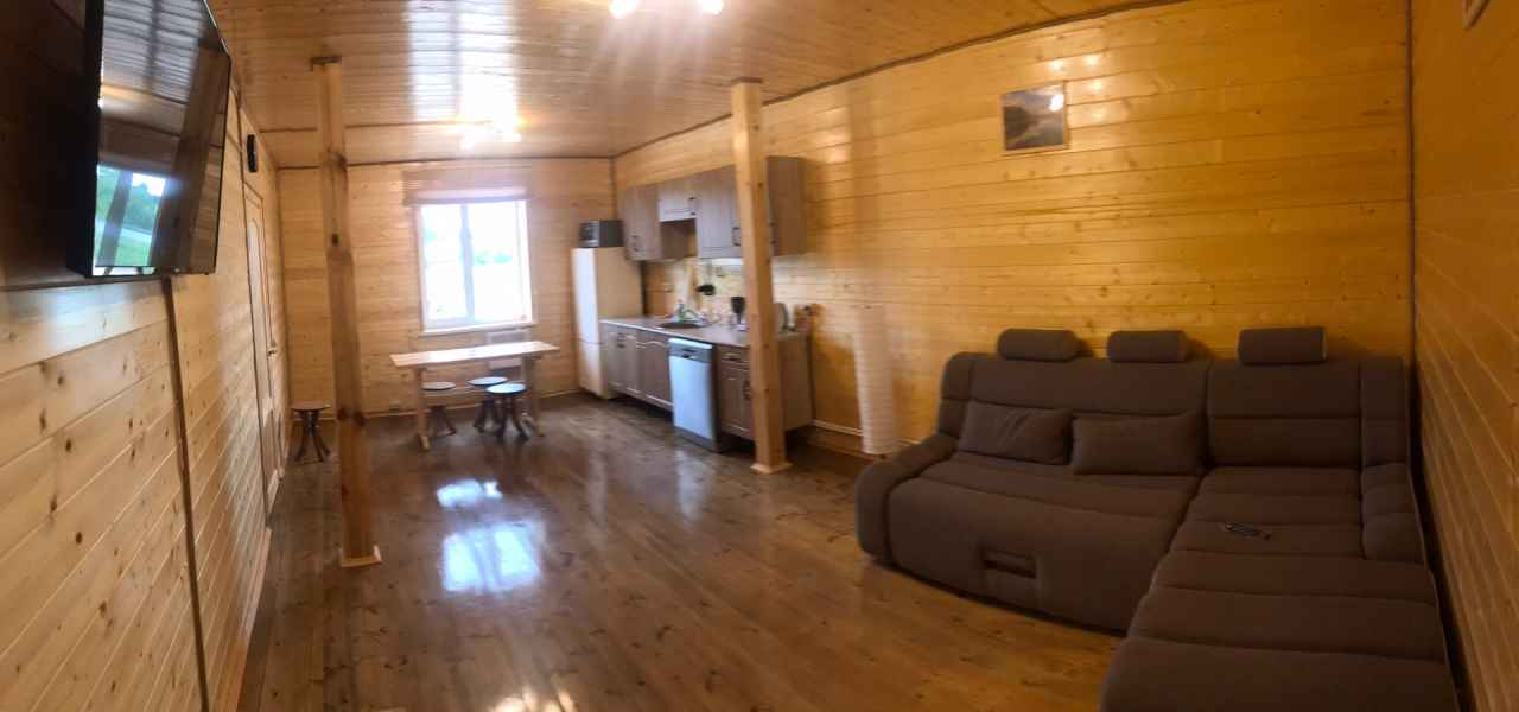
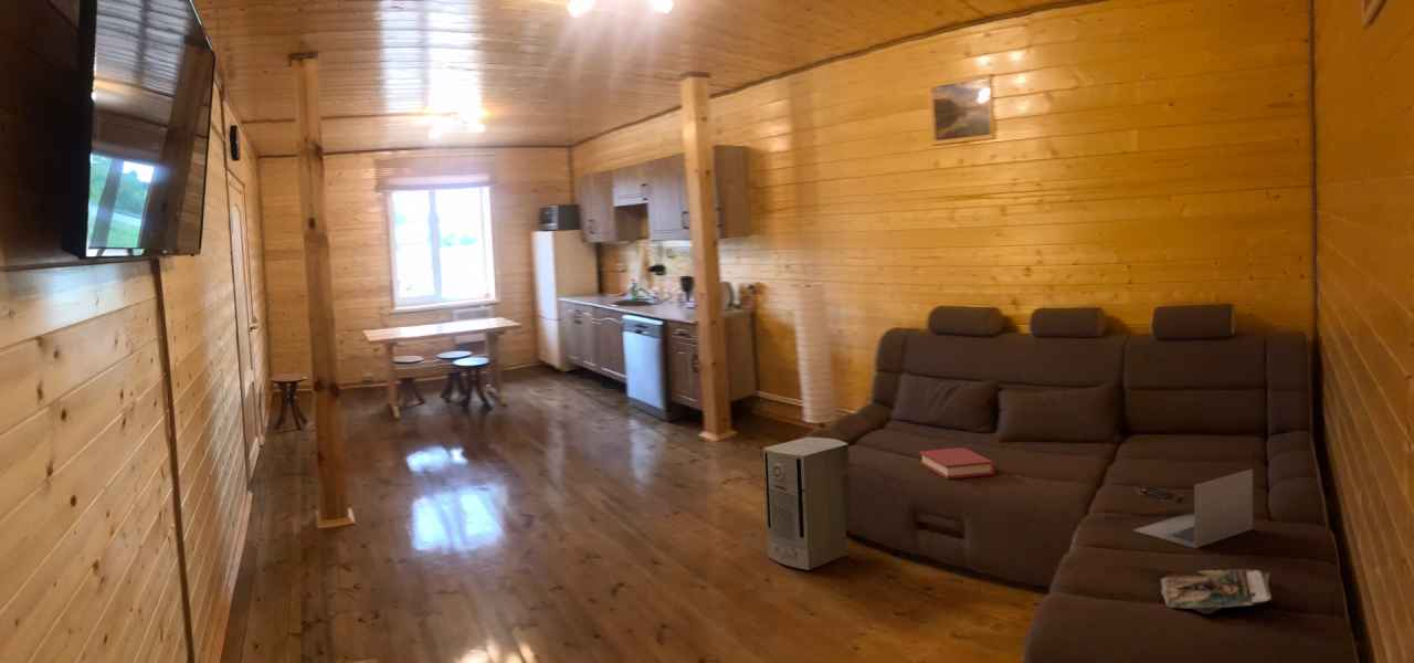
+ laptop (1194, 499)
+ magazine (1216, 587)
+ air purifier (808, 501)
+ hardback book (956, 462)
